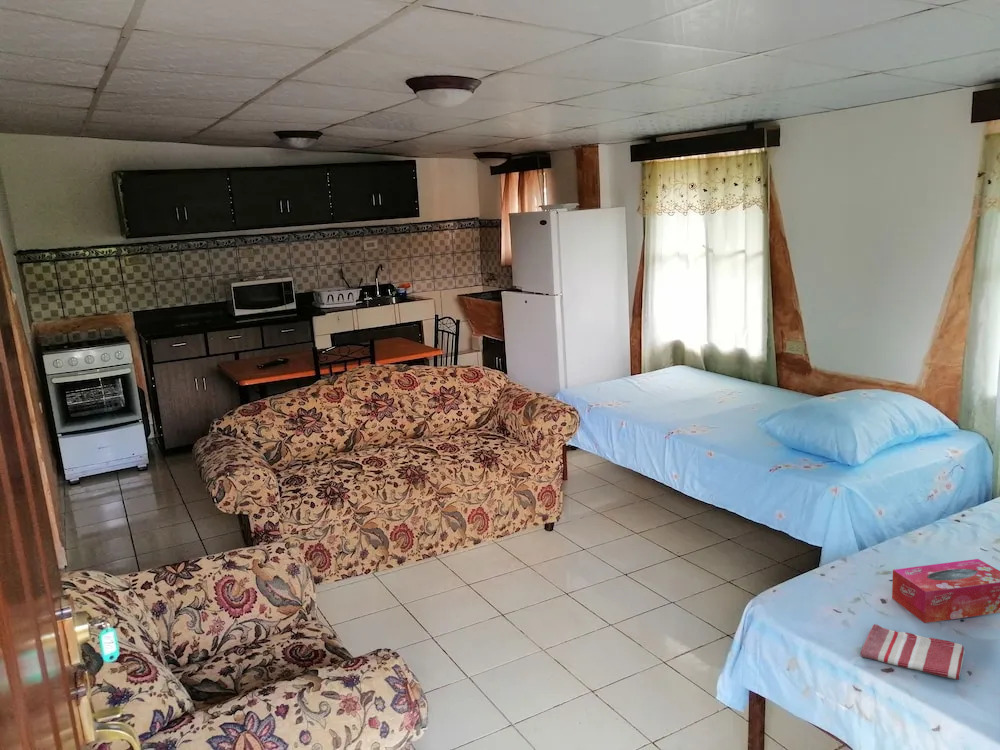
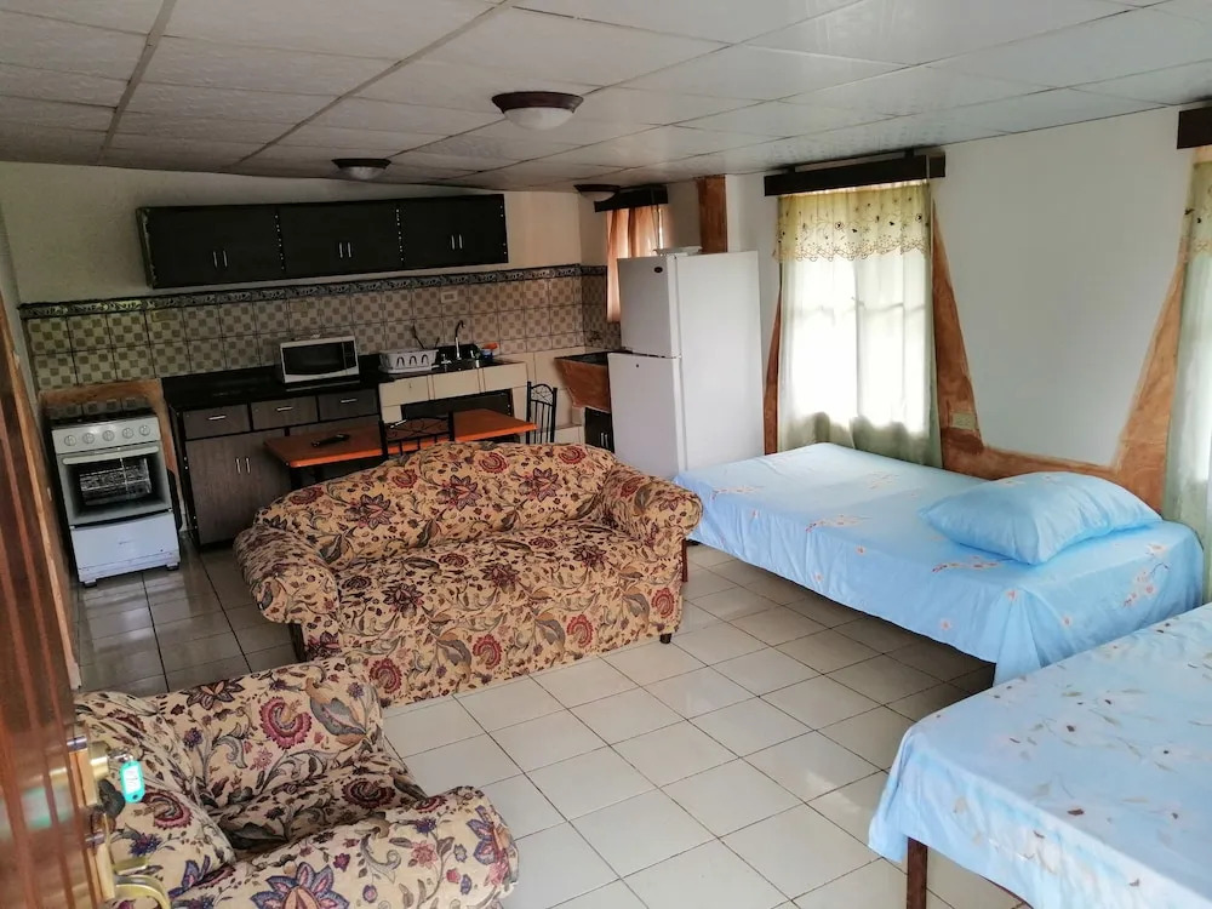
- dish towel (912, 650)
- tissue box (952, 589)
